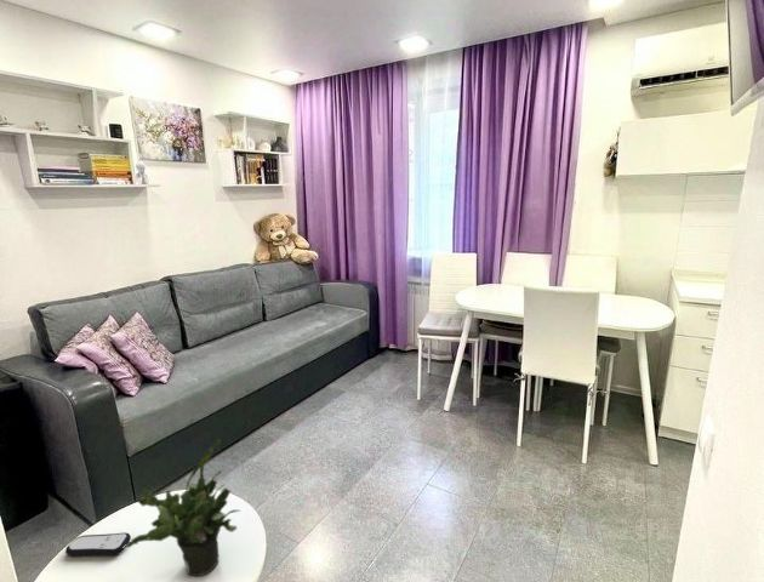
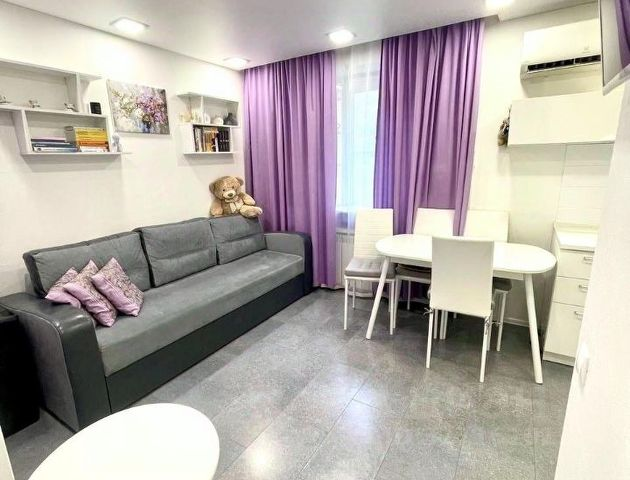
- potted plant (189, 508)
- remote control (97, 544)
